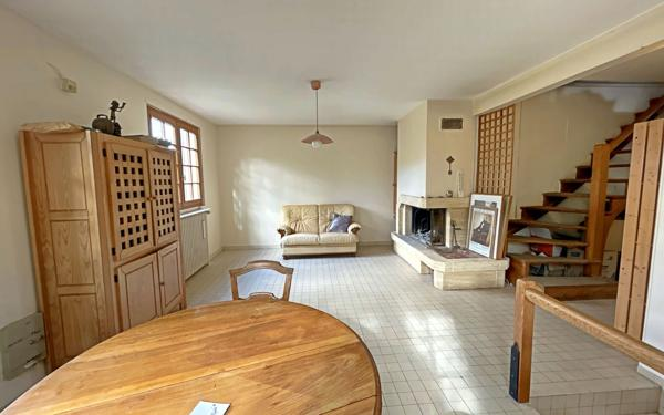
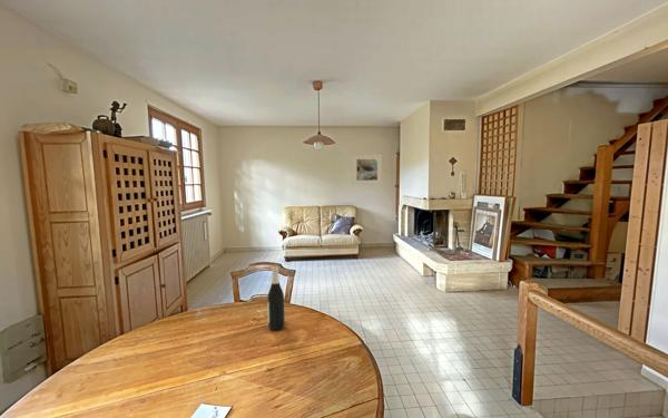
+ wine bottle (275, 295)
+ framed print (366, 169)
